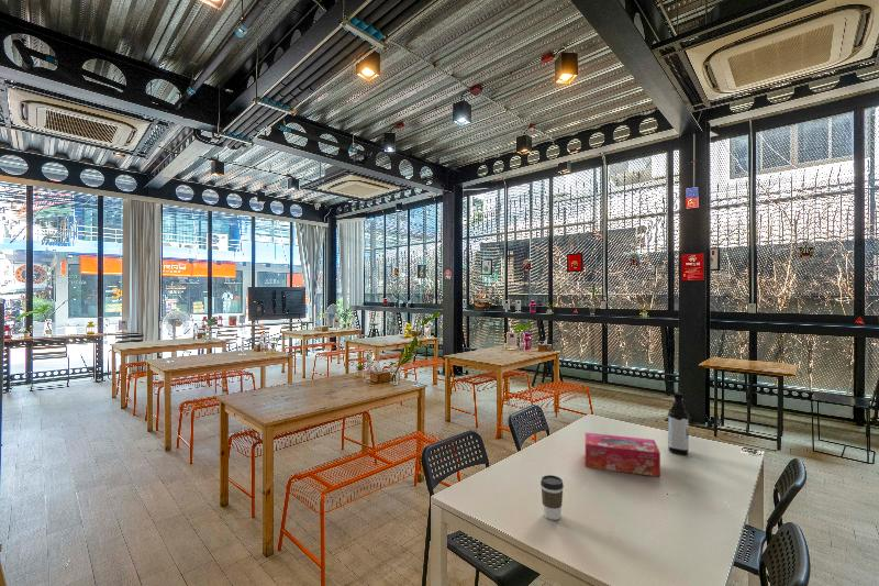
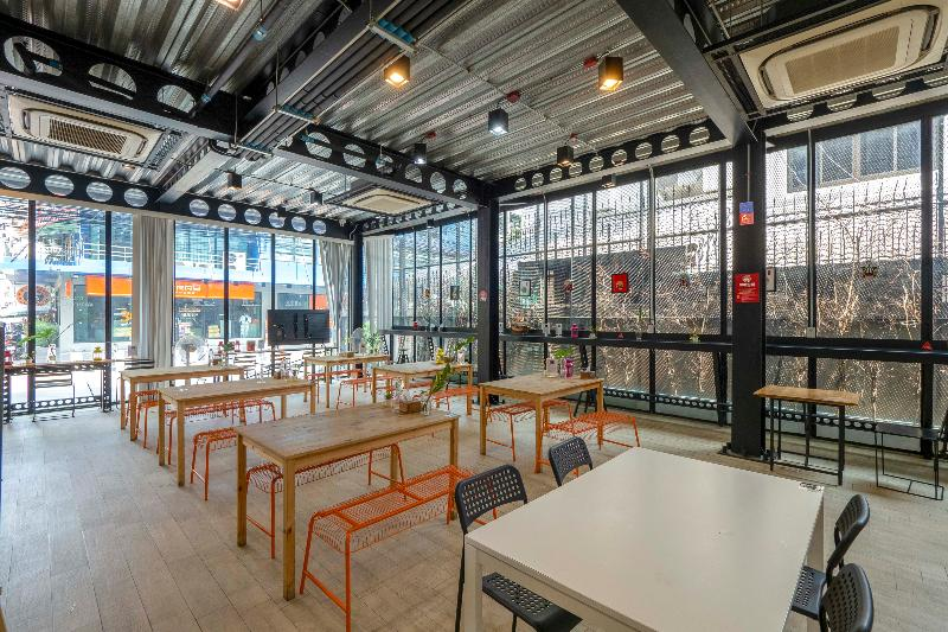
- water bottle (678, 422)
- coffee cup (552, 497)
- tissue box (620, 453)
